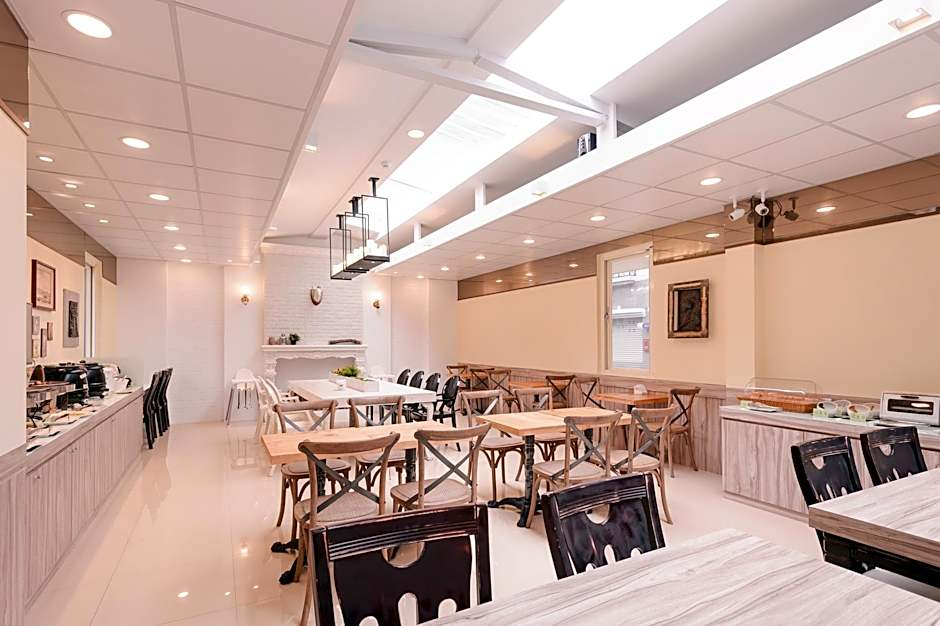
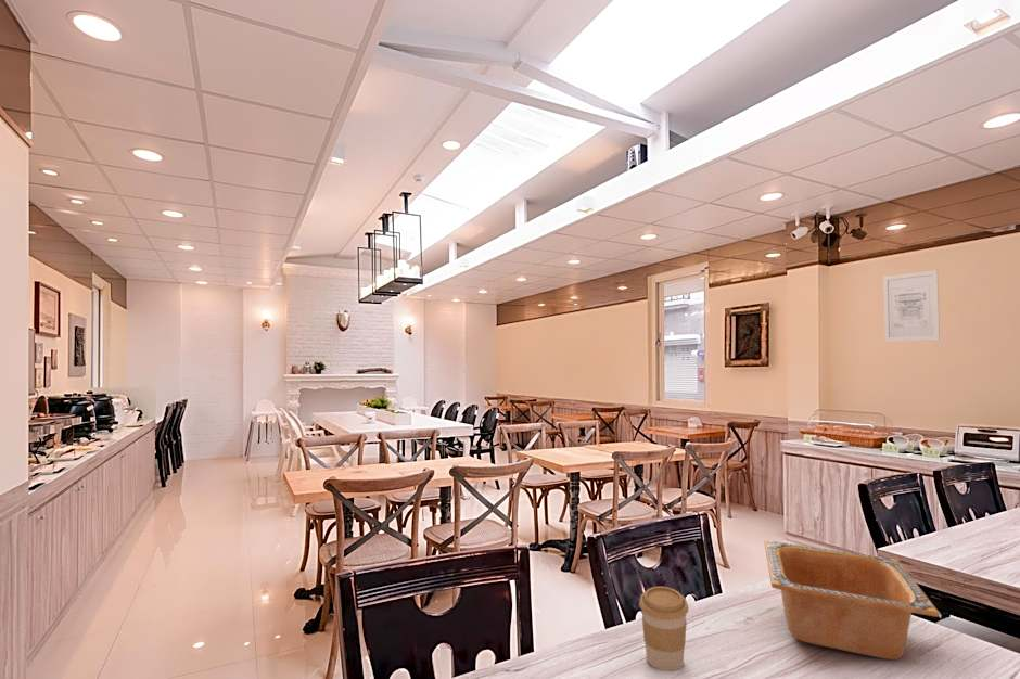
+ coffee cup (663, 626)
+ wall art (910, 307)
+ serving bowl (839, 600)
